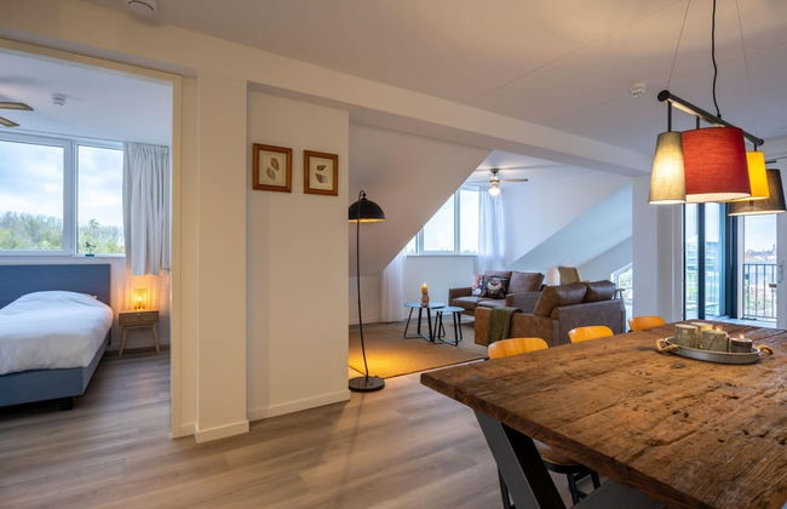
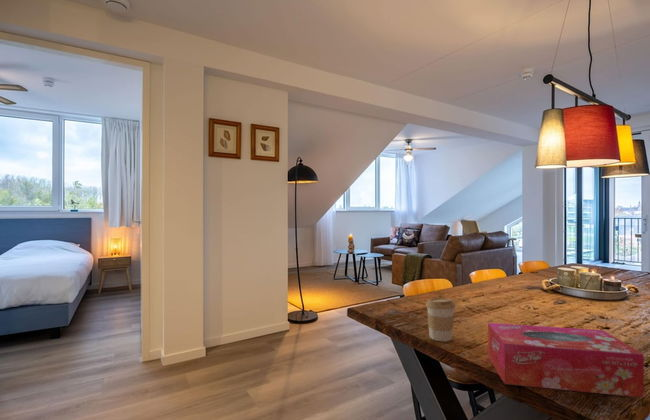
+ coffee cup (440, 317)
+ tissue box (556, 355)
